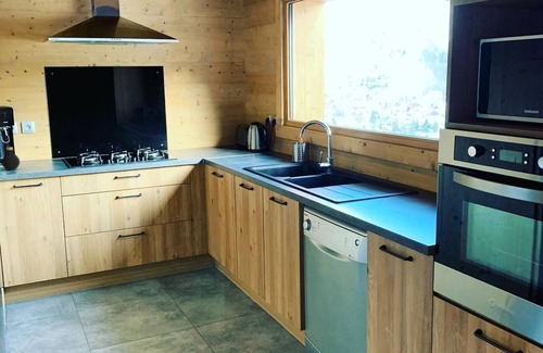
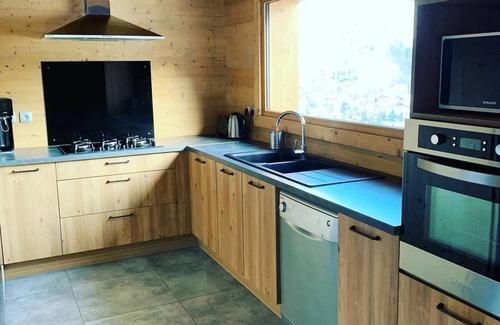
- bottle (10, 157)
